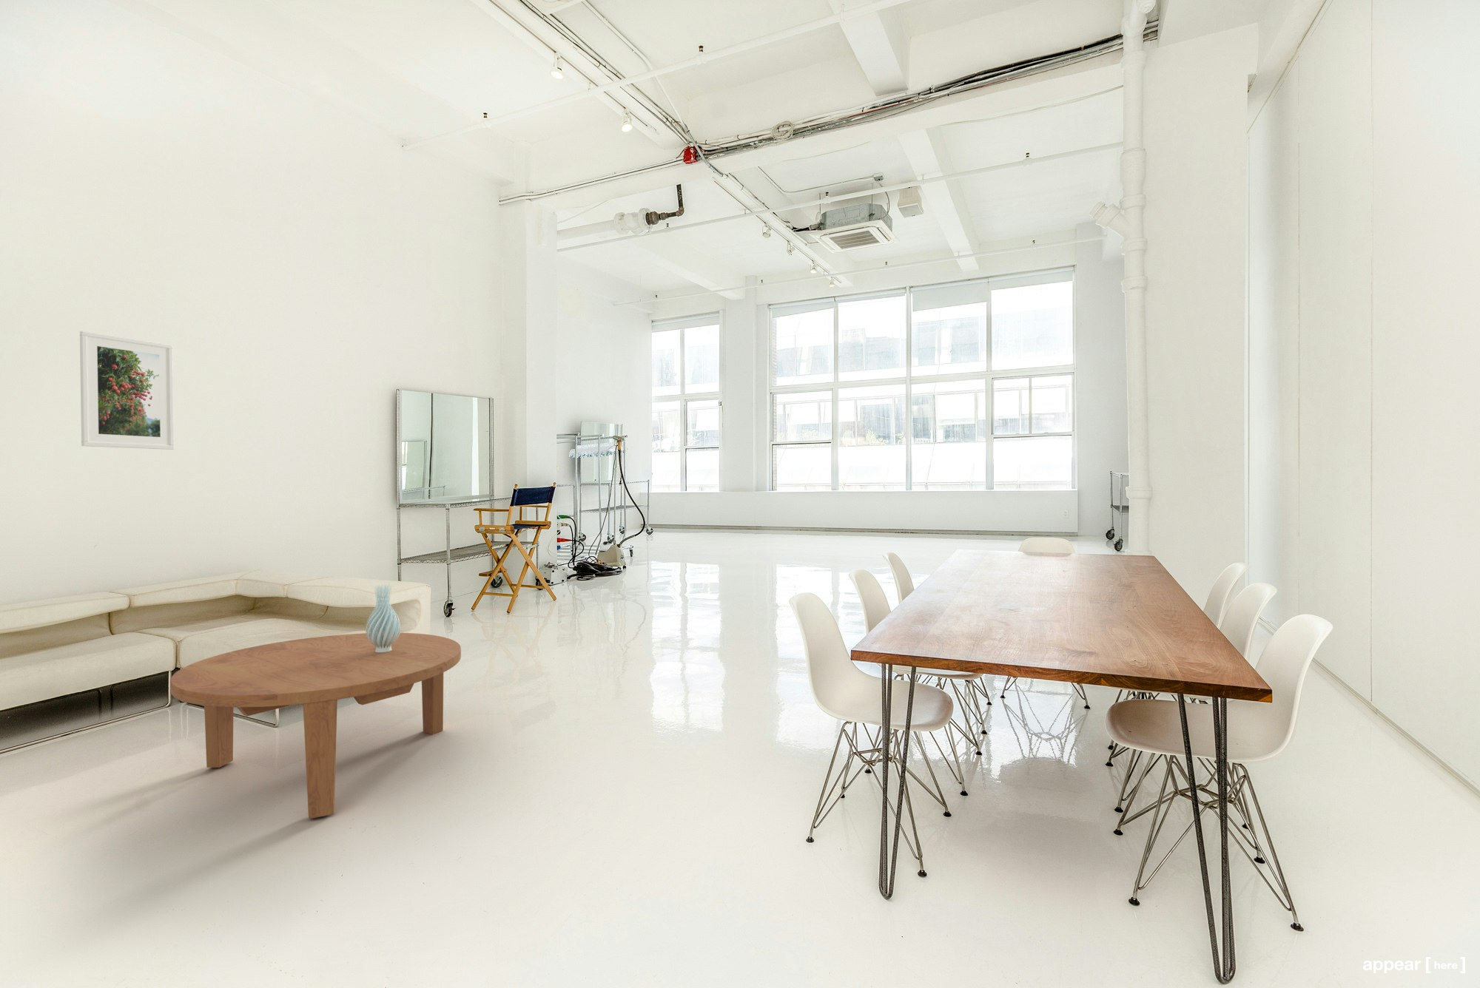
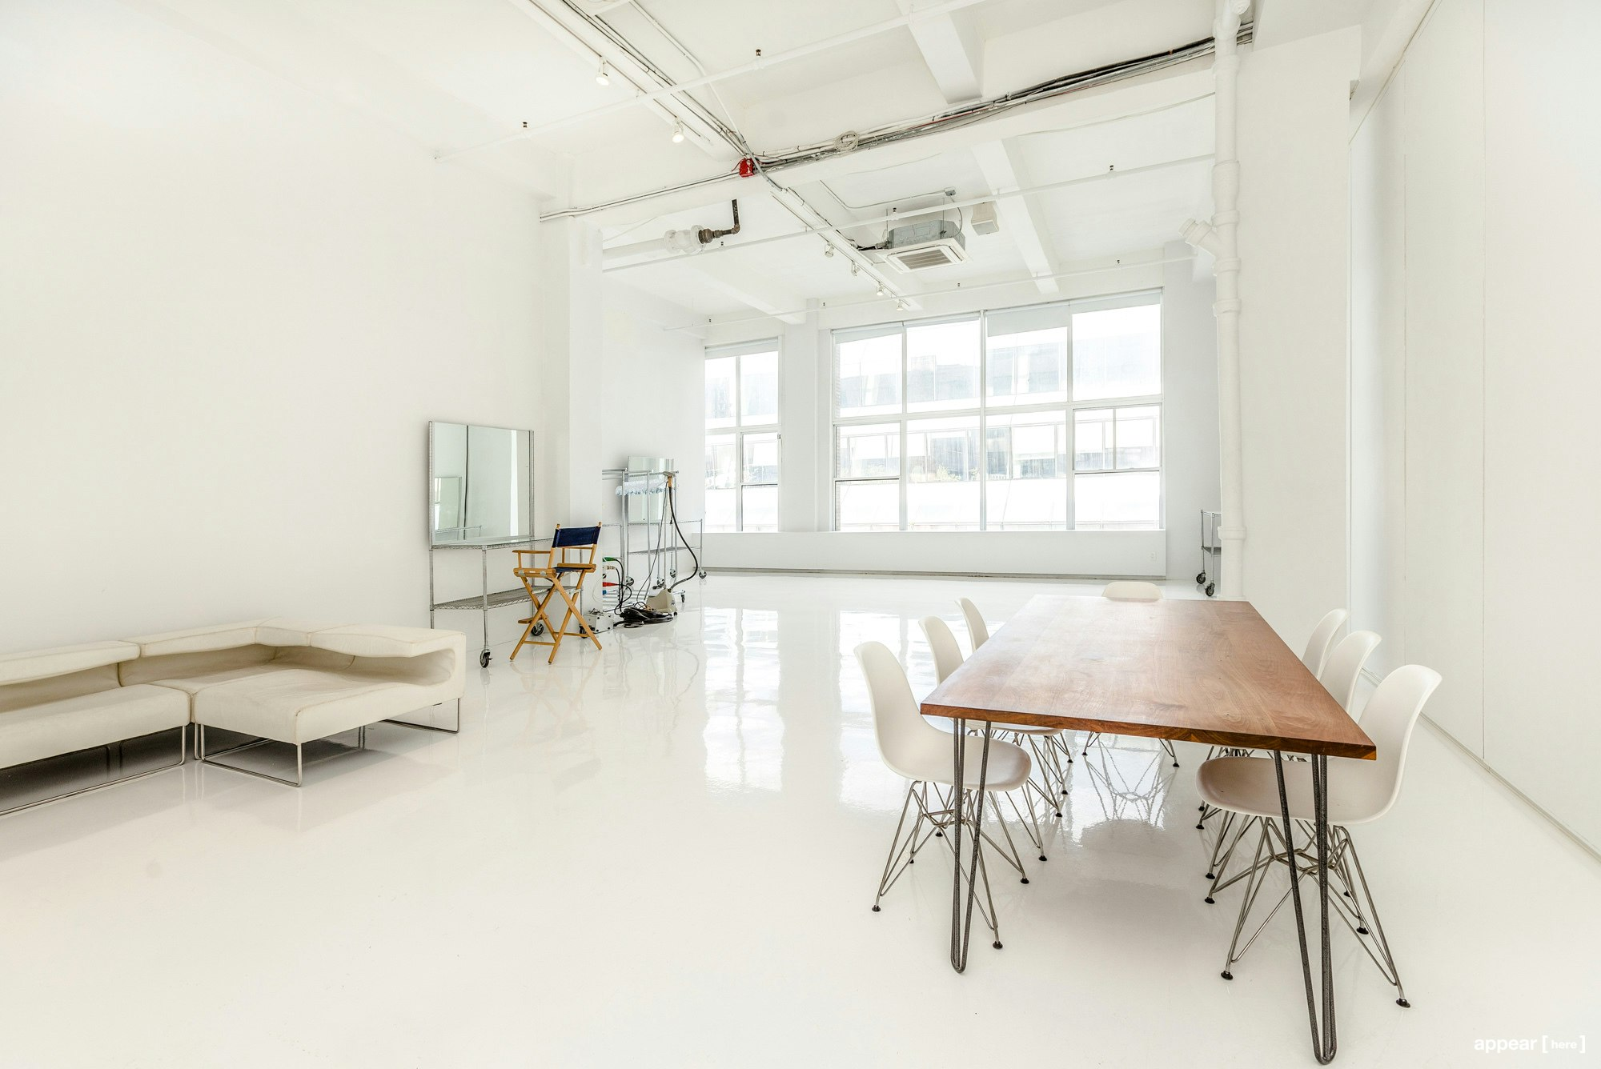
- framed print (129, 393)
- vase (384, 618)
- coffee table (329, 712)
